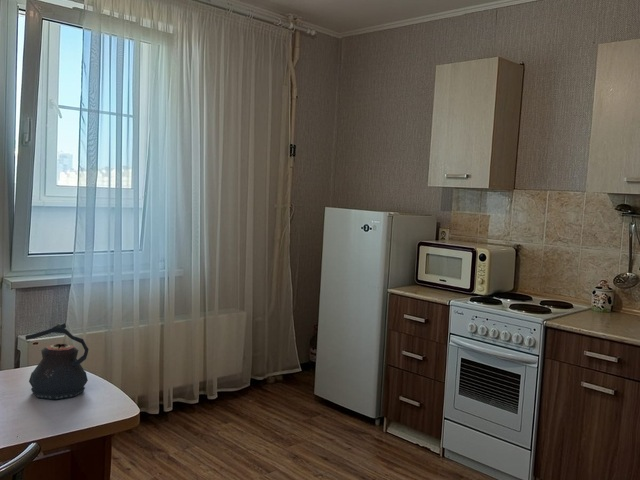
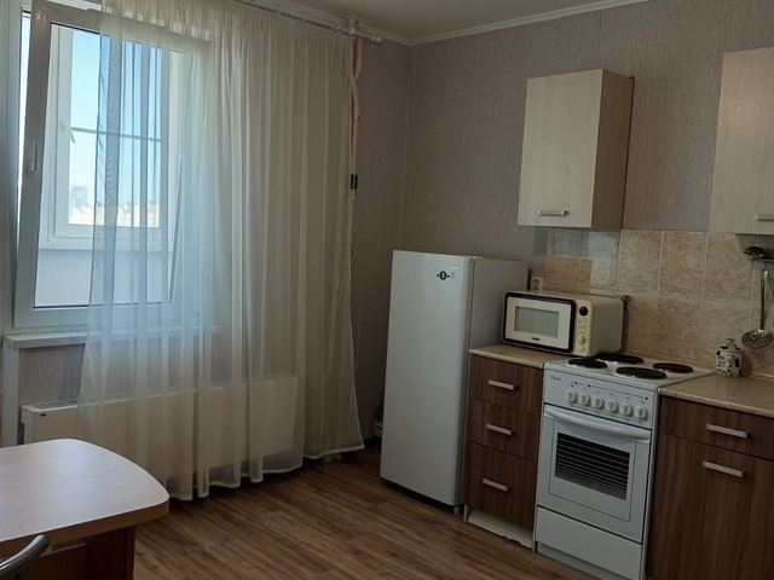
- teapot (60, 357)
